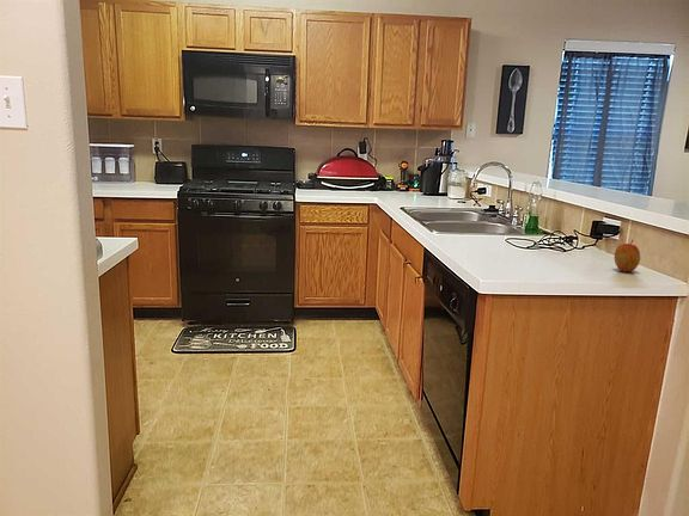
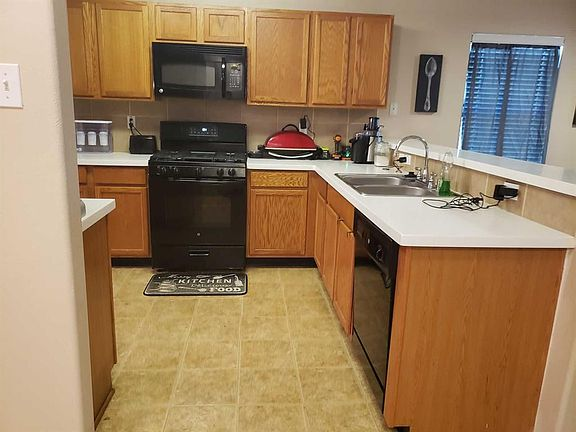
- apple (627, 254)
